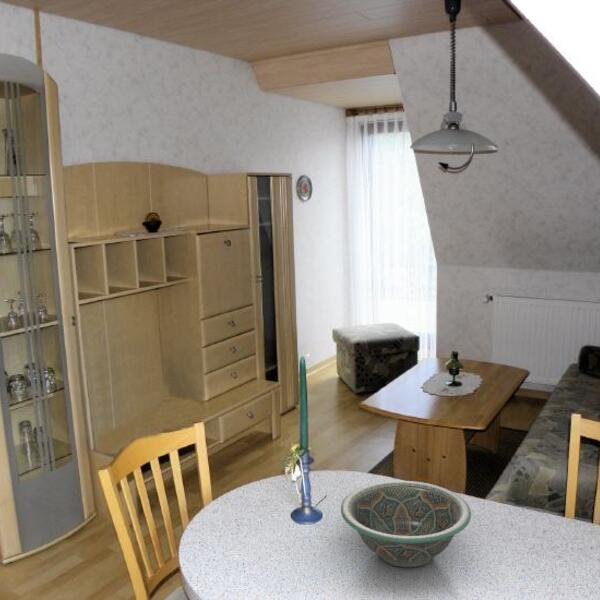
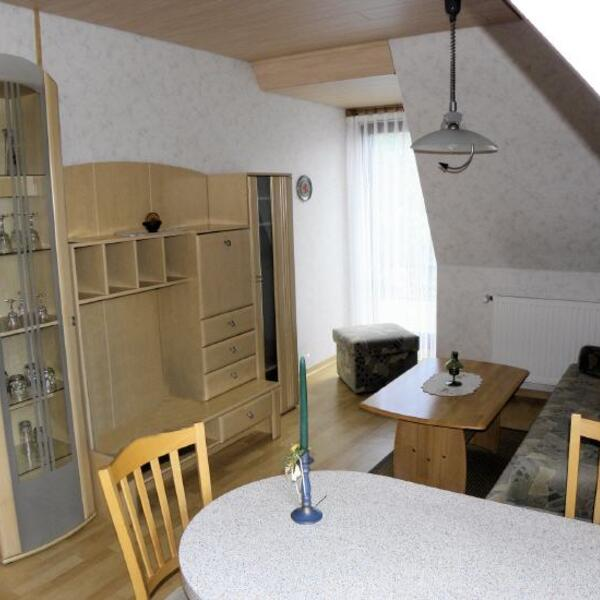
- decorative bowl (405, 530)
